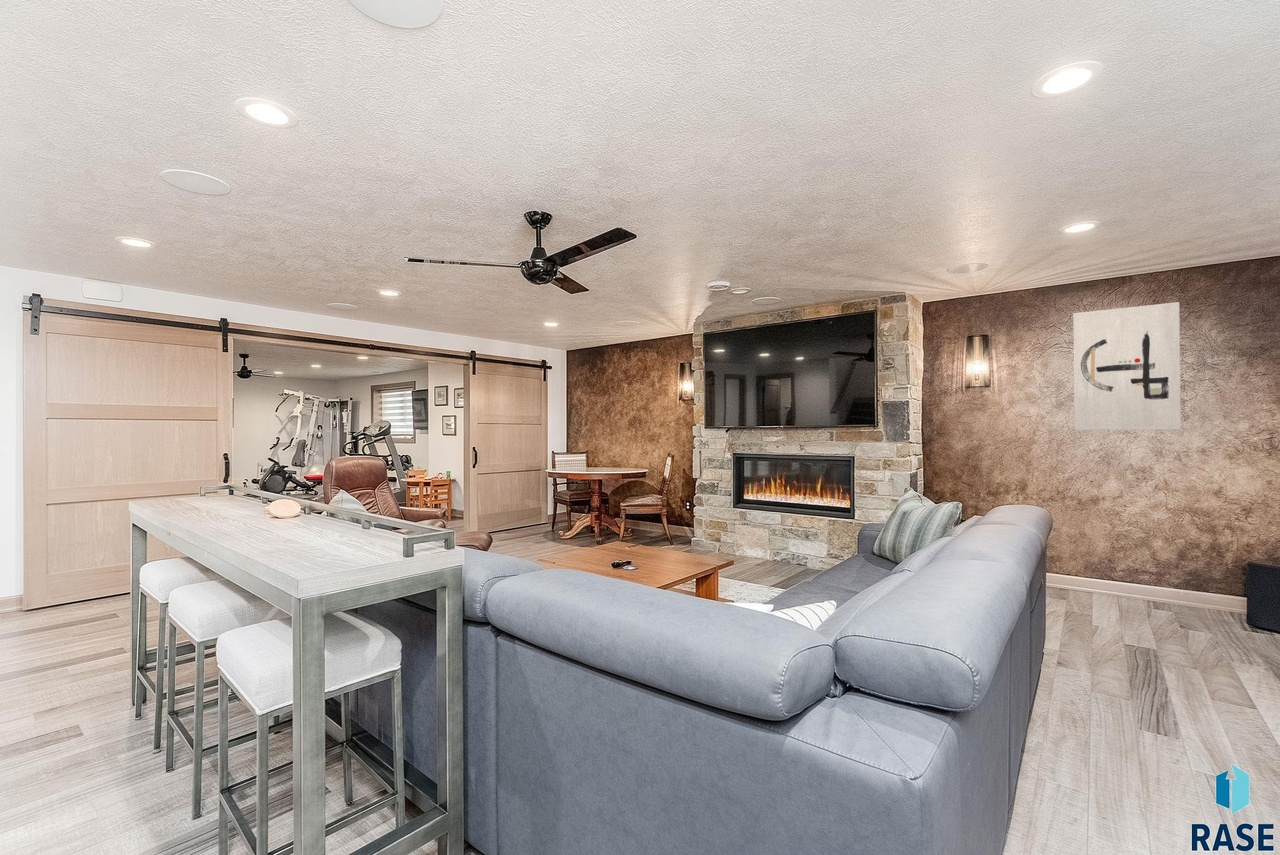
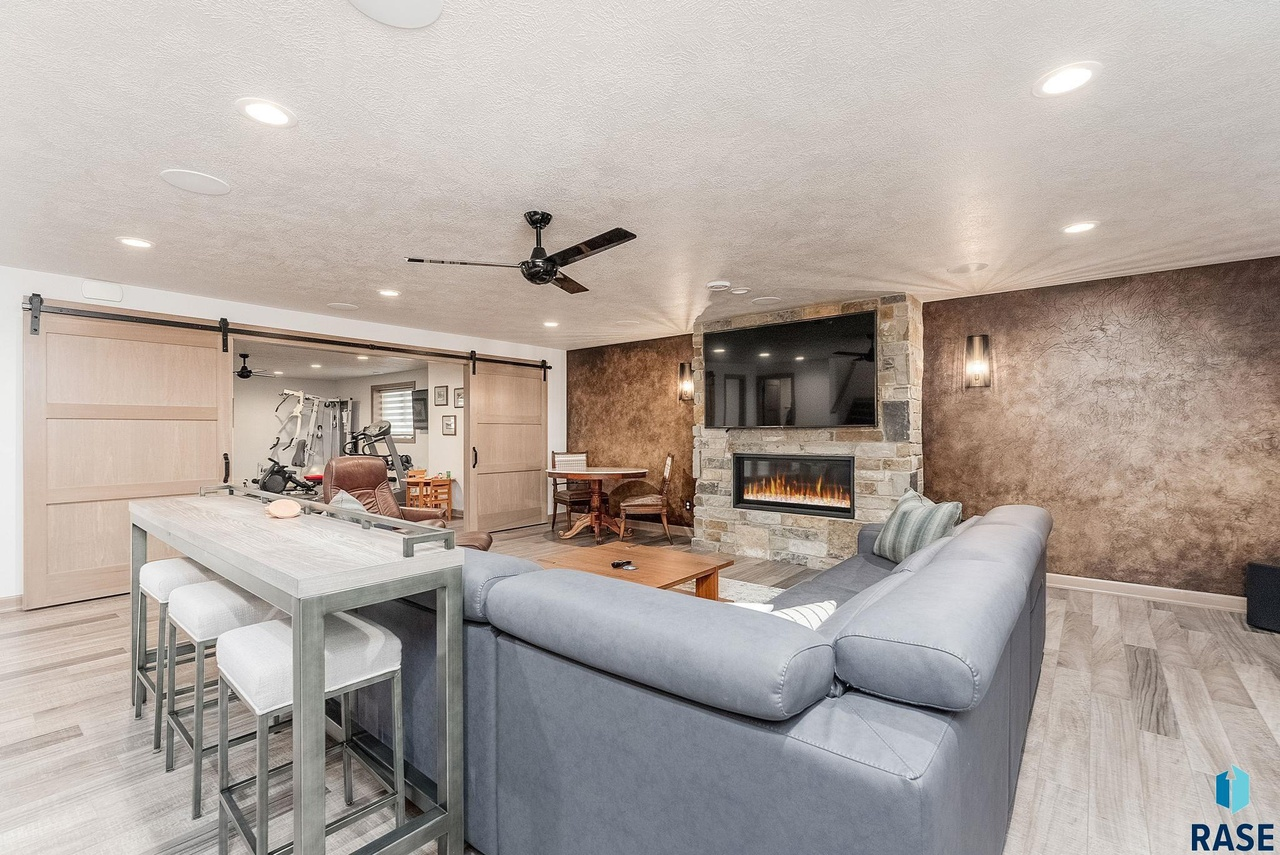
- wall art (1124, 369)
